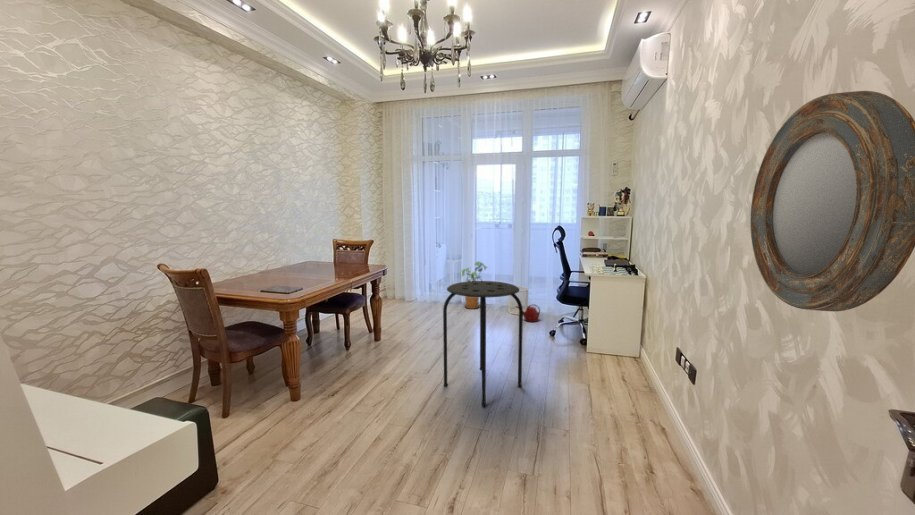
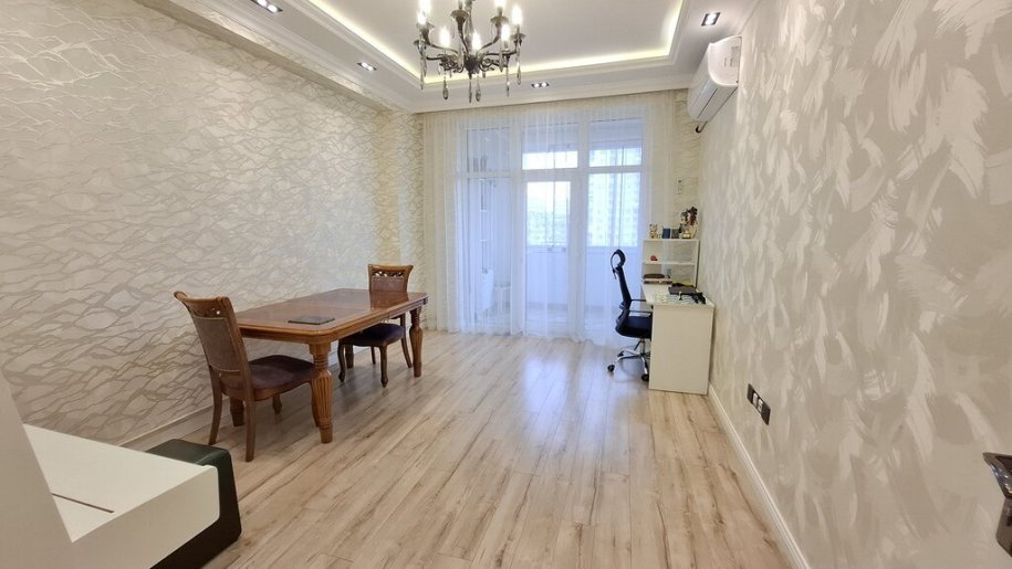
- house plant (473, 280)
- watering can (527, 312)
- stool (482, 337)
- home mirror (813, 205)
- wastebasket (519, 299)
